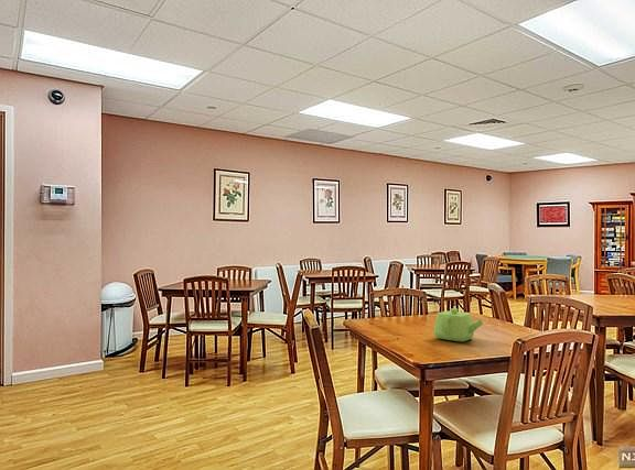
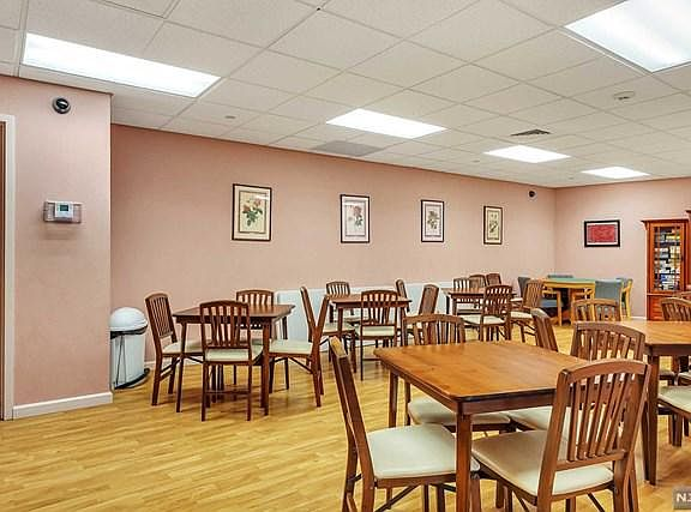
- teapot (458, 325)
